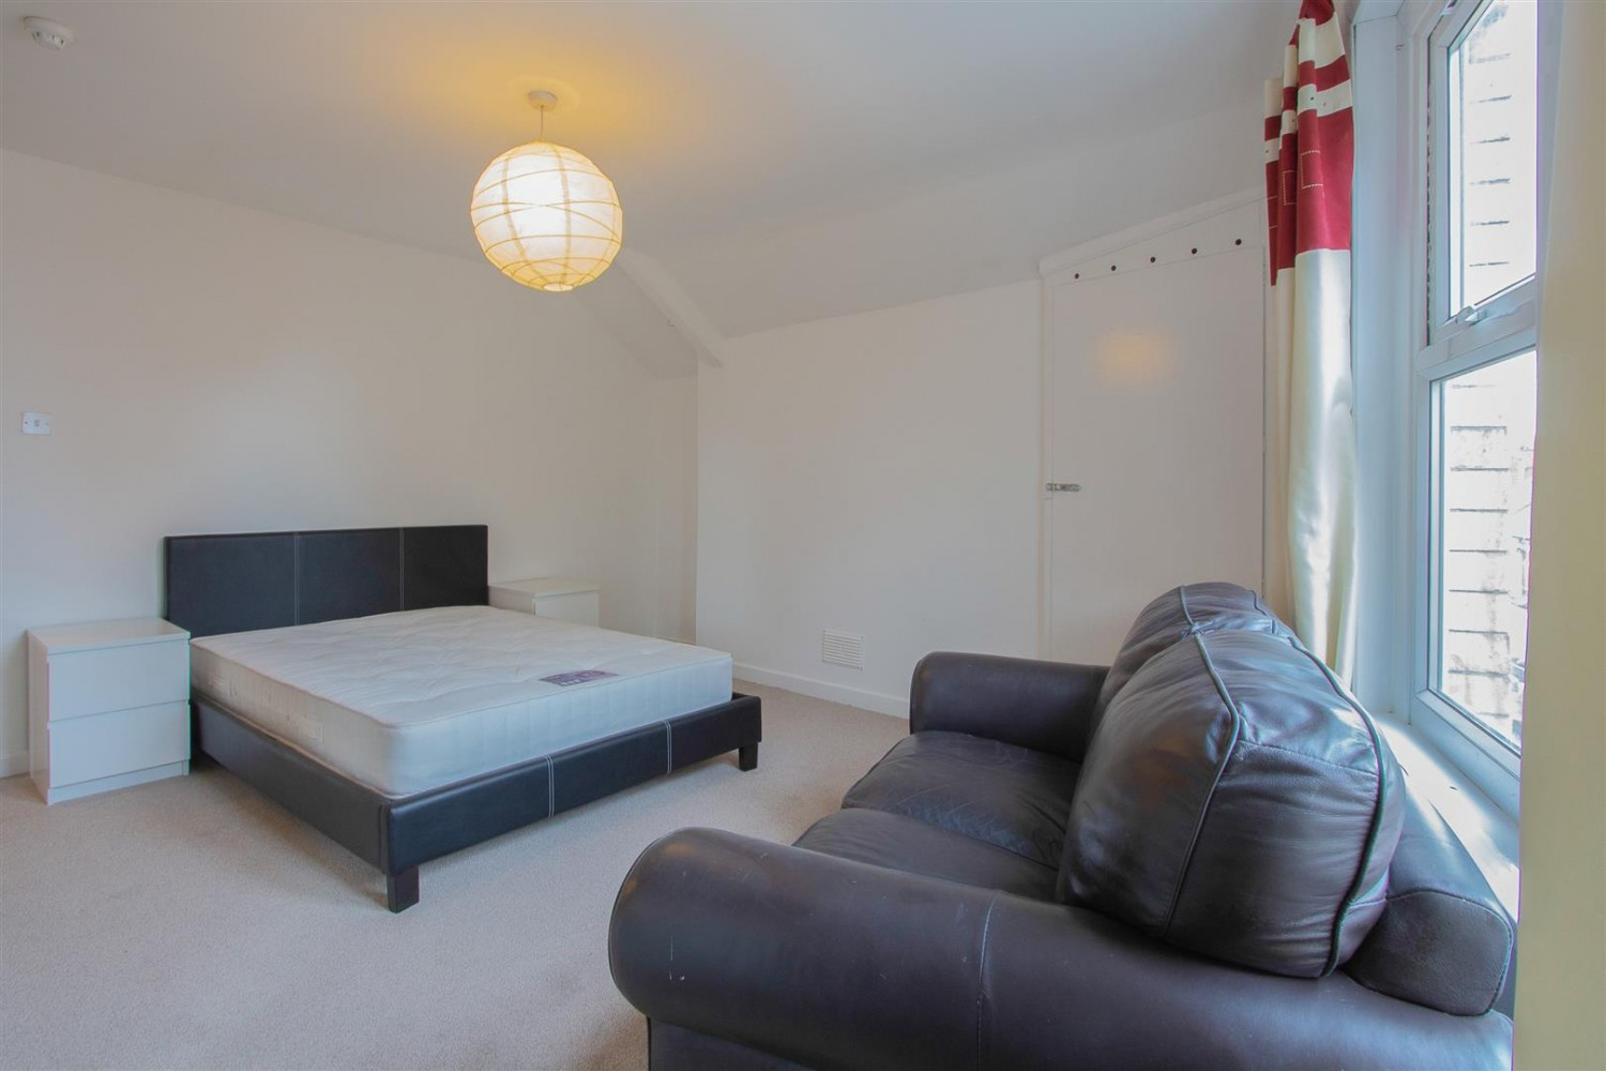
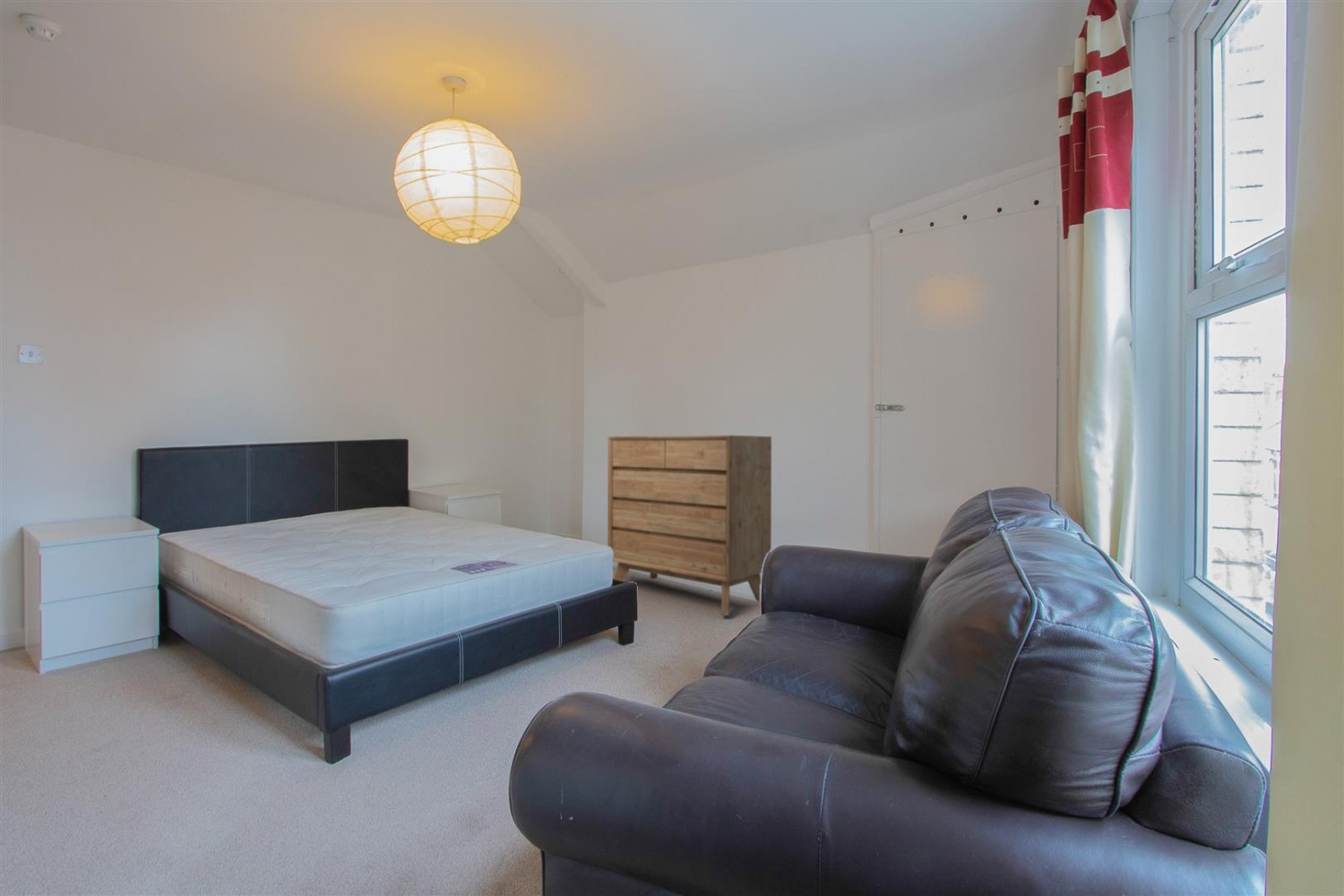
+ dresser (685, 515)
